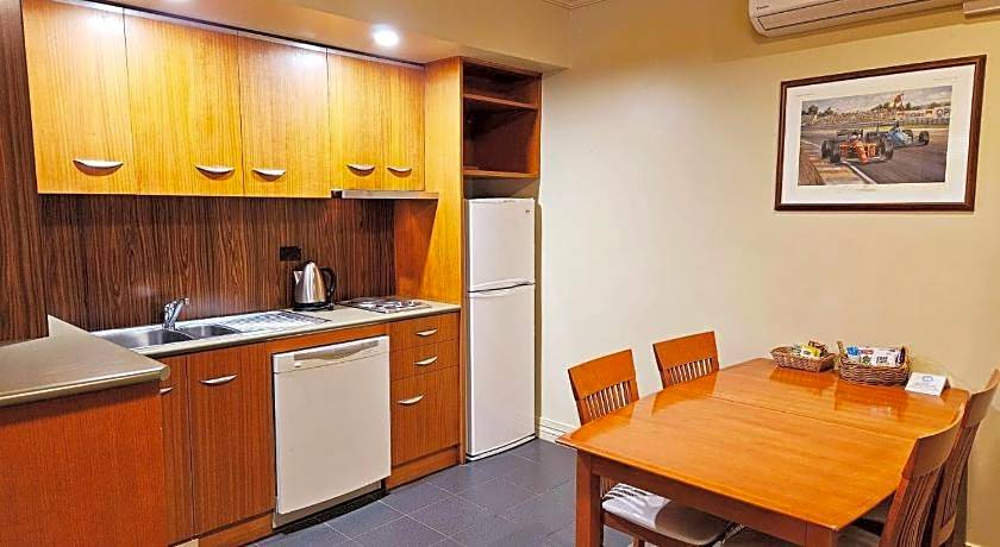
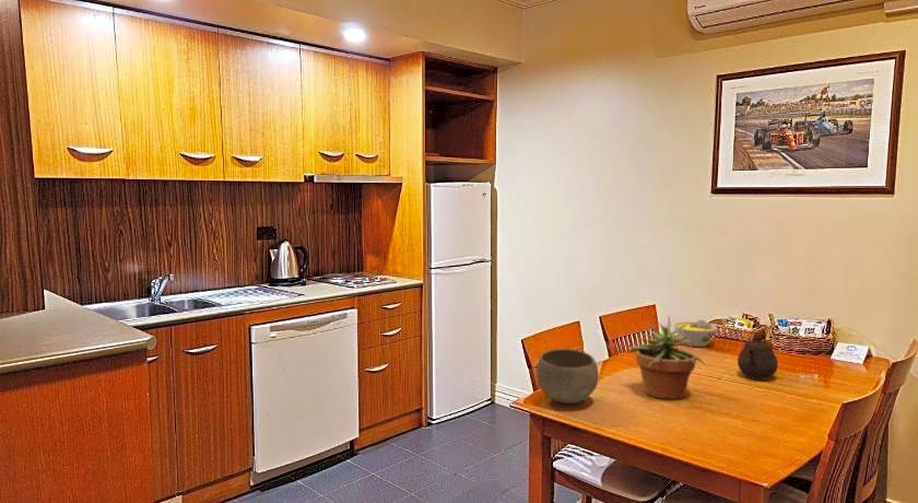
+ potted plant (668, 356)
+ teapot (758, 355)
+ bowl (694, 332)
+ bowl (566, 377)
